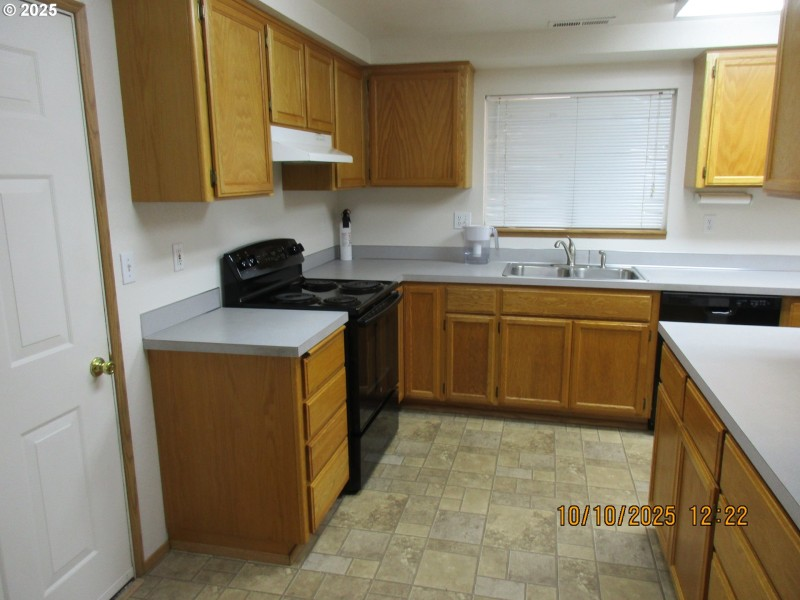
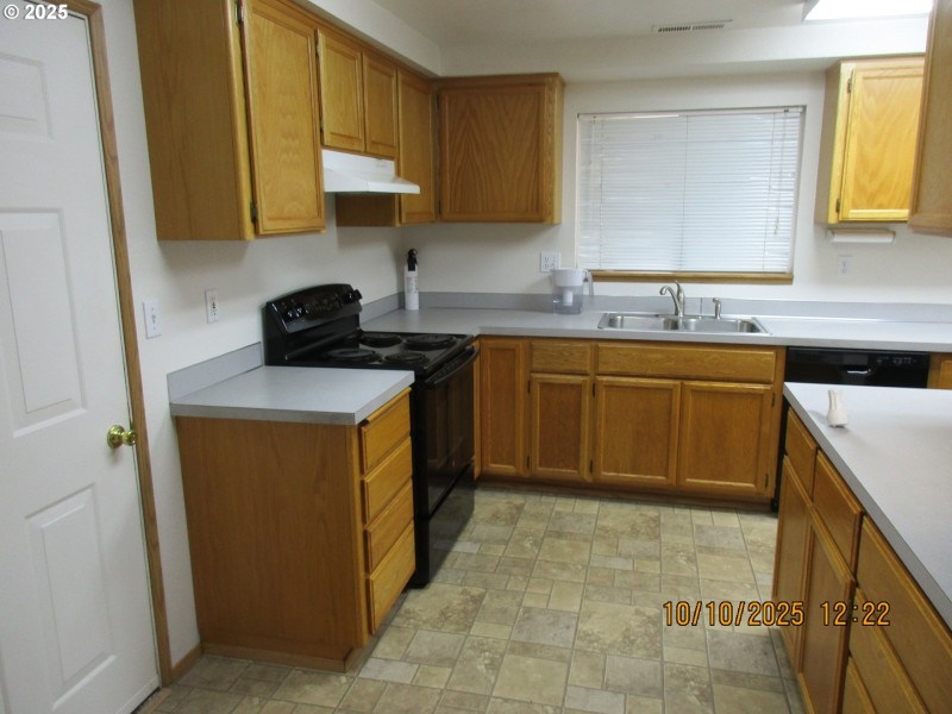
+ vase (837, 407)
